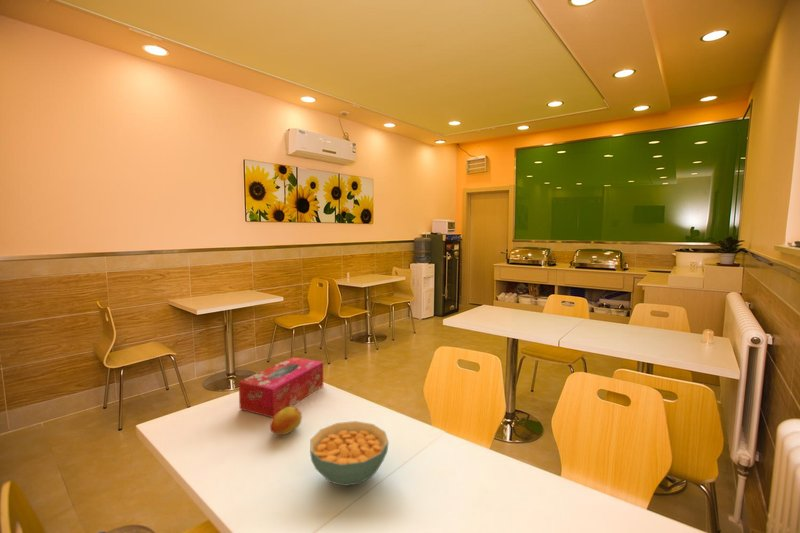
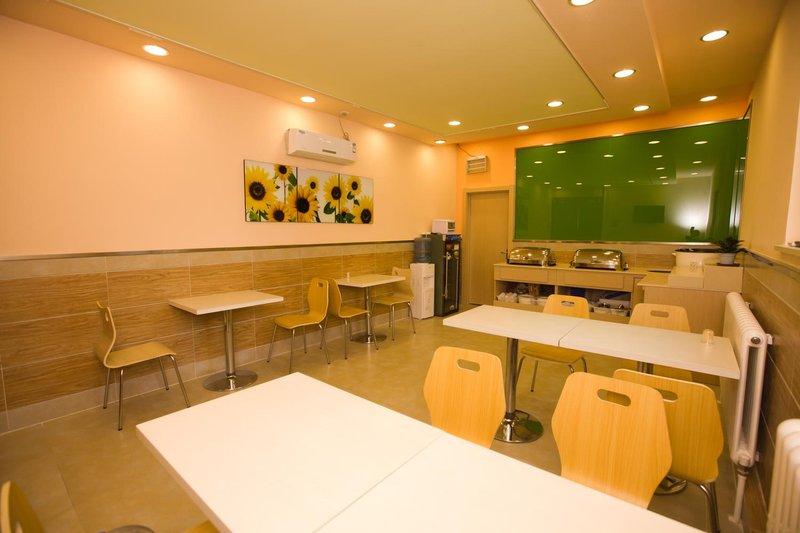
- fruit (286, 420)
- cereal bowl (349, 458)
- tissue box (284, 383)
